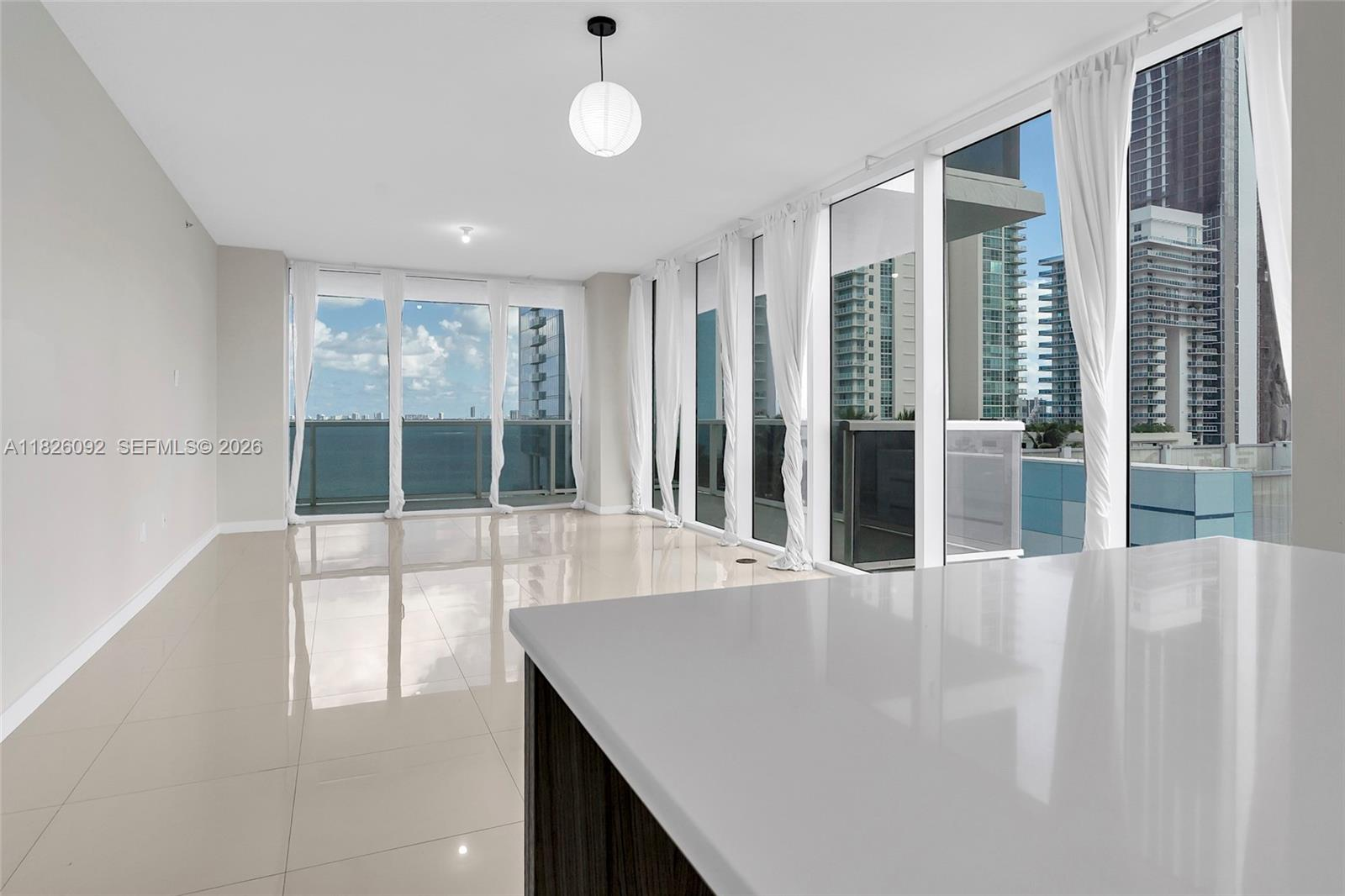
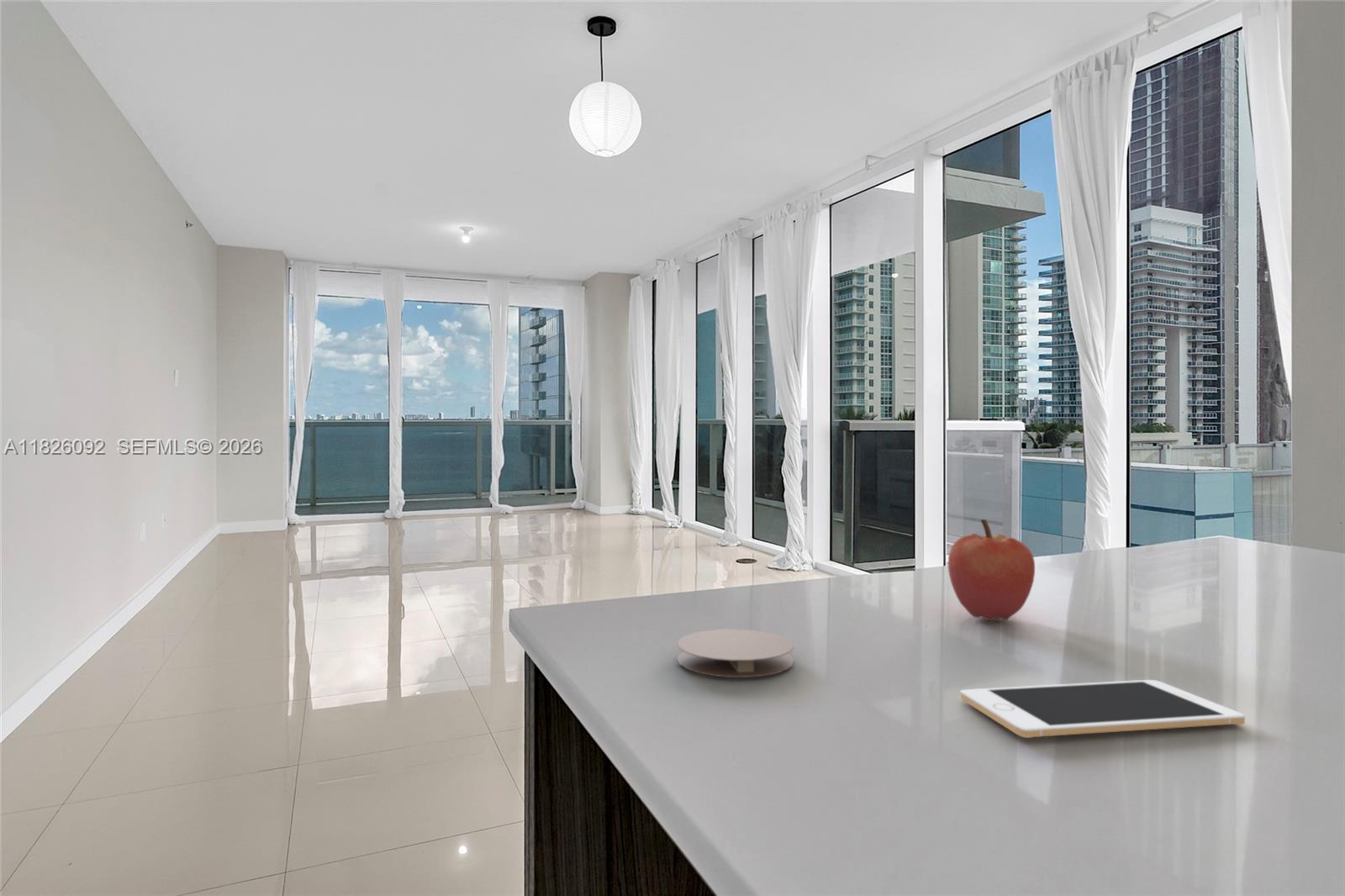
+ cell phone (1095, 706)
+ apple (990, 569)
+ coaster (735, 651)
